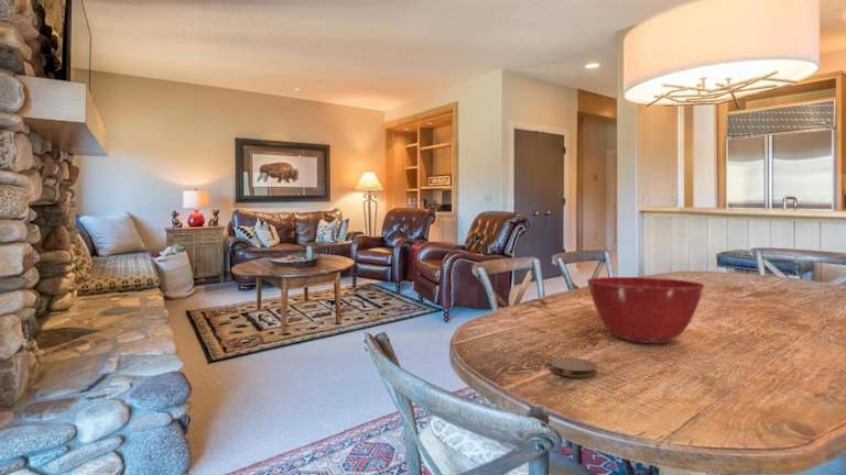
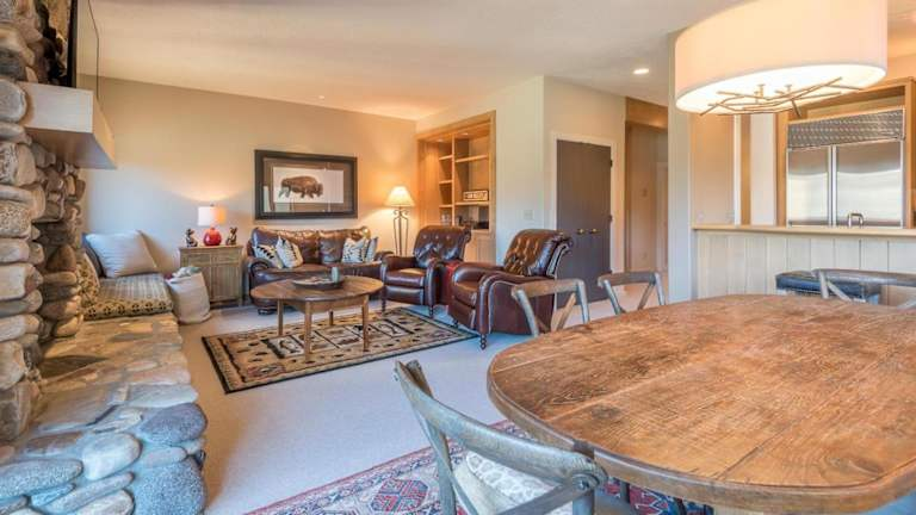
- coaster (573, 366)
- mixing bowl (642, 309)
